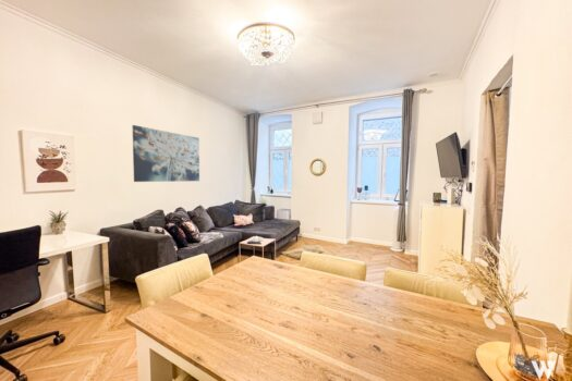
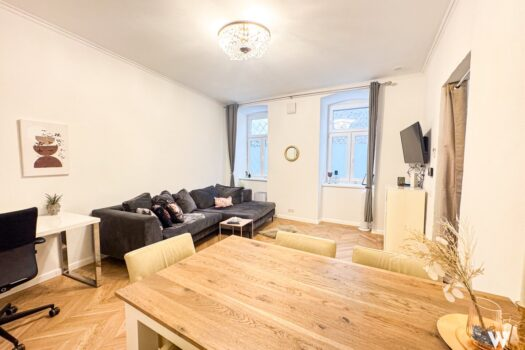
- wall art (170, 157)
